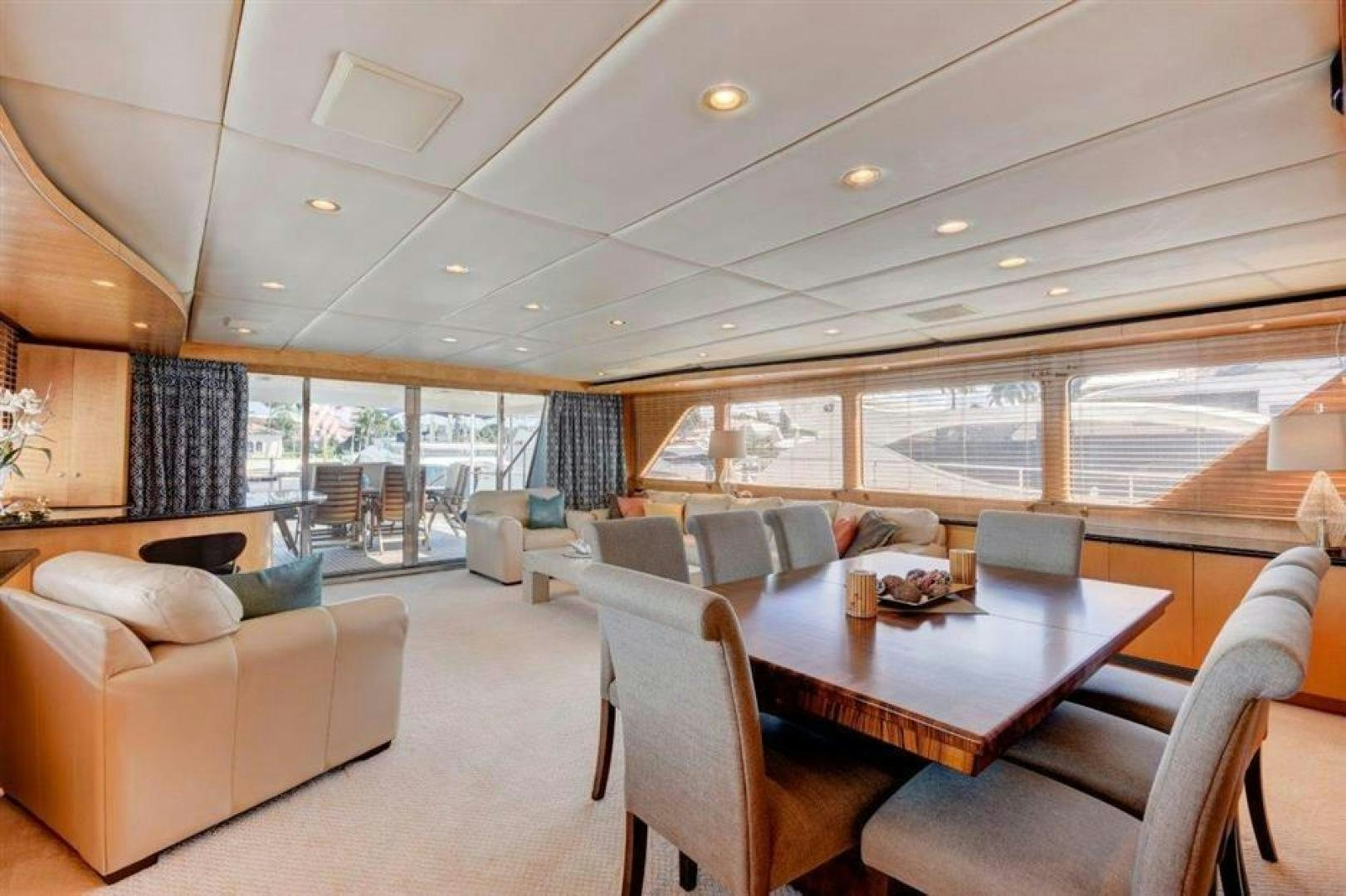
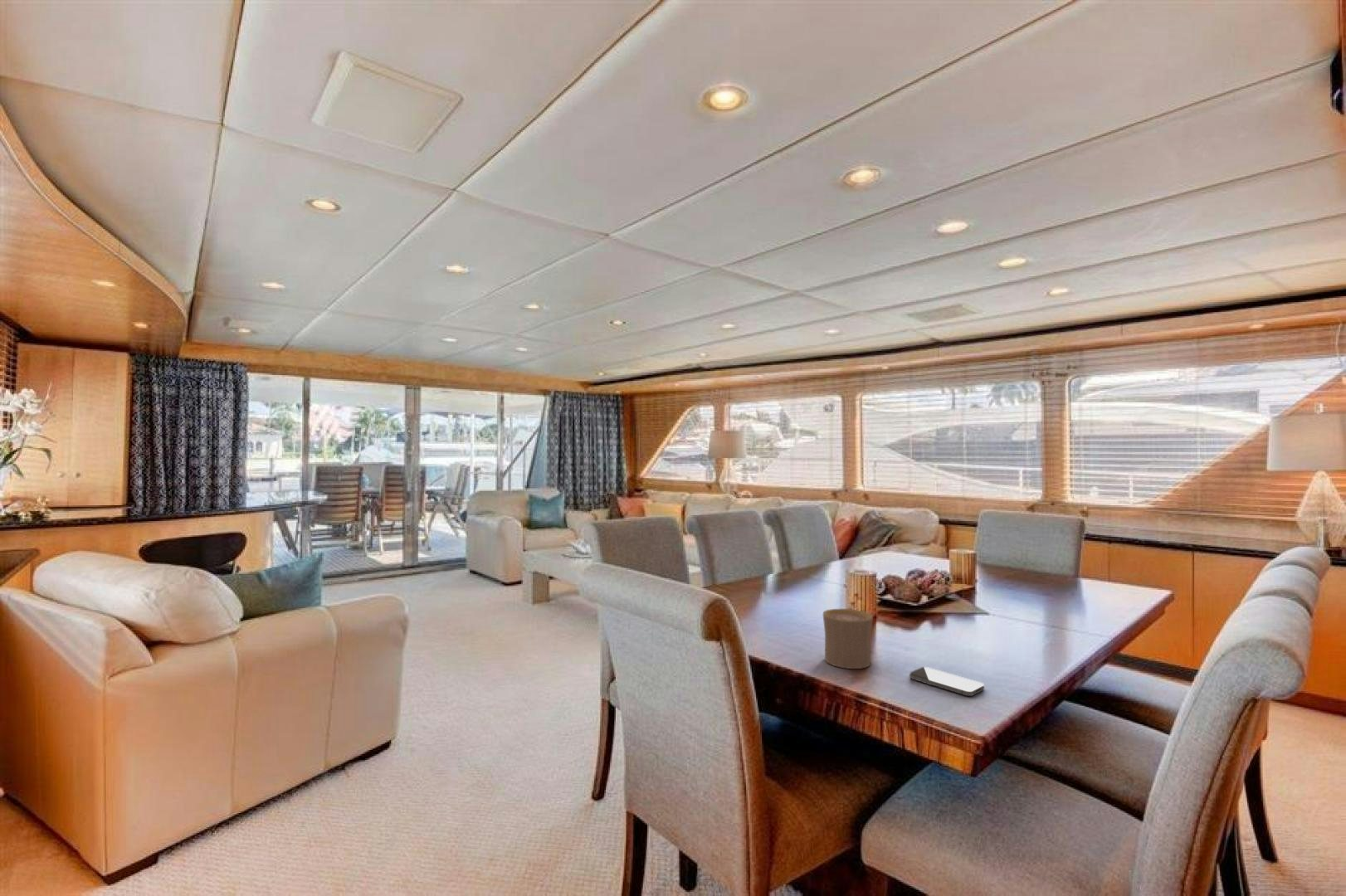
+ smartphone (945, 680)
+ cup (847, 637)
